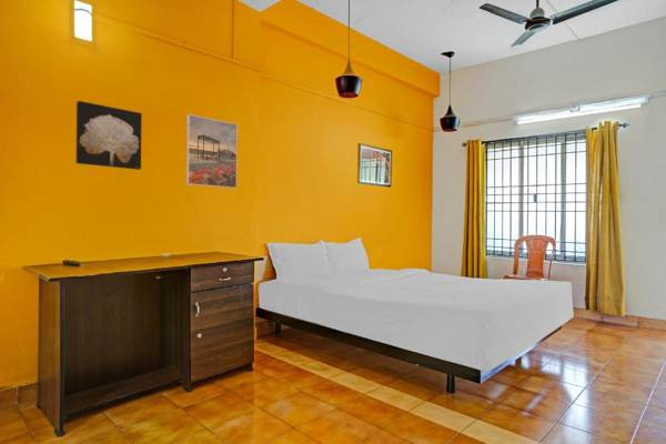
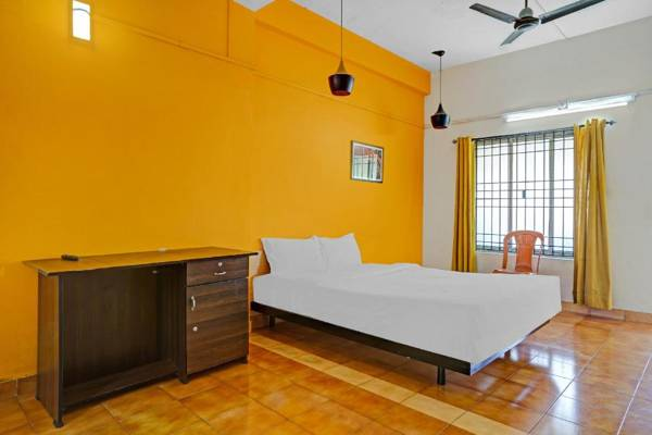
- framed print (212, 152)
- wall art (110, 137)
